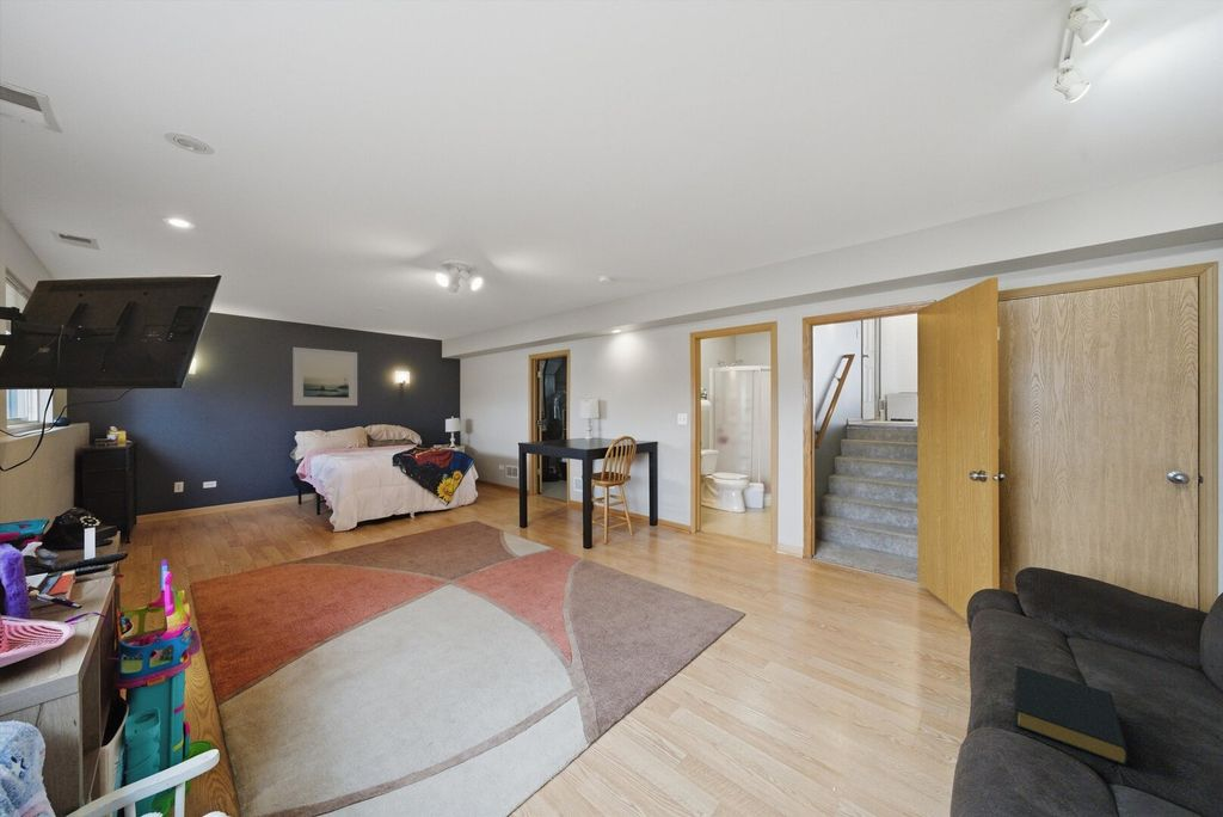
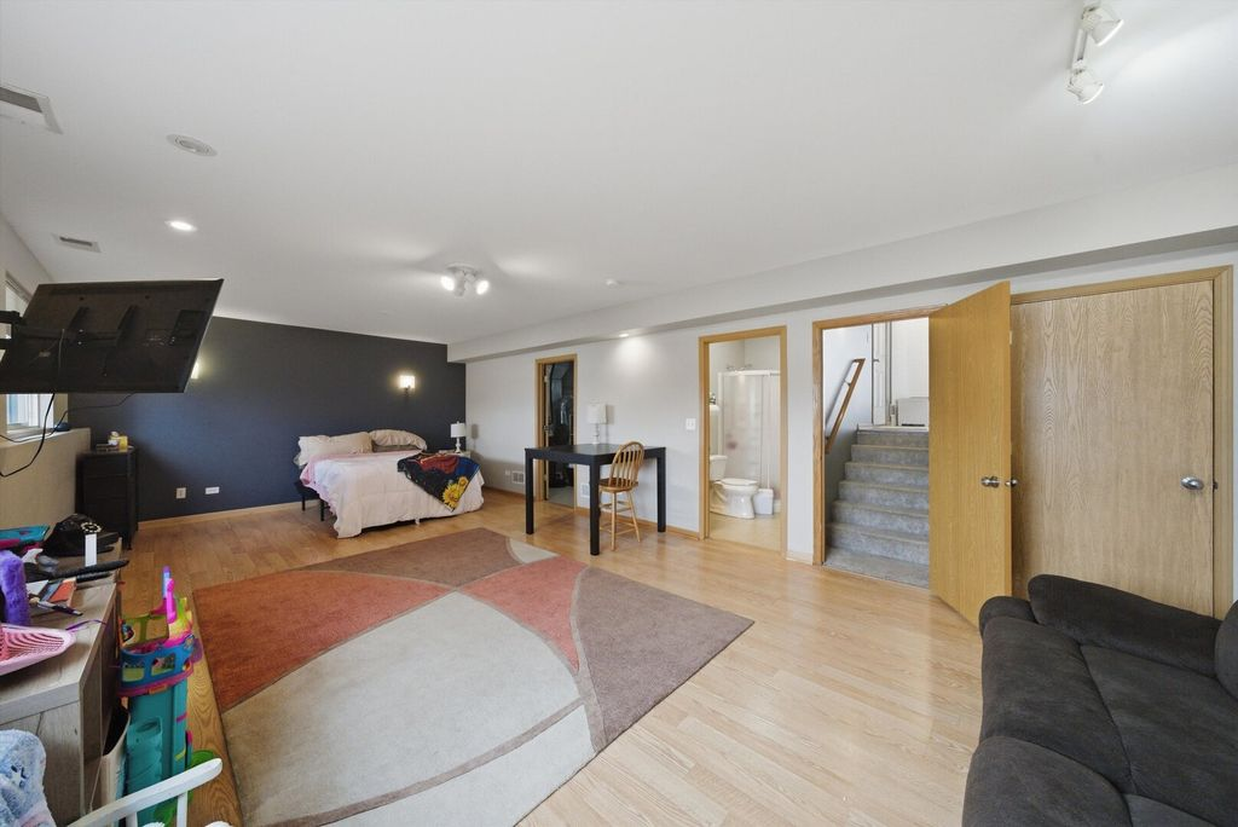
- hardback book (1064, 708)
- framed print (326, 377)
